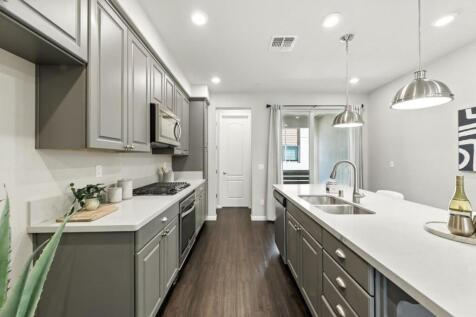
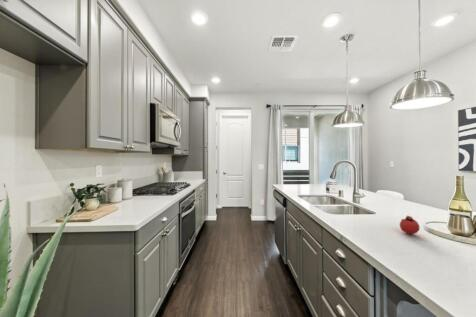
+ fruit (409, 224)
